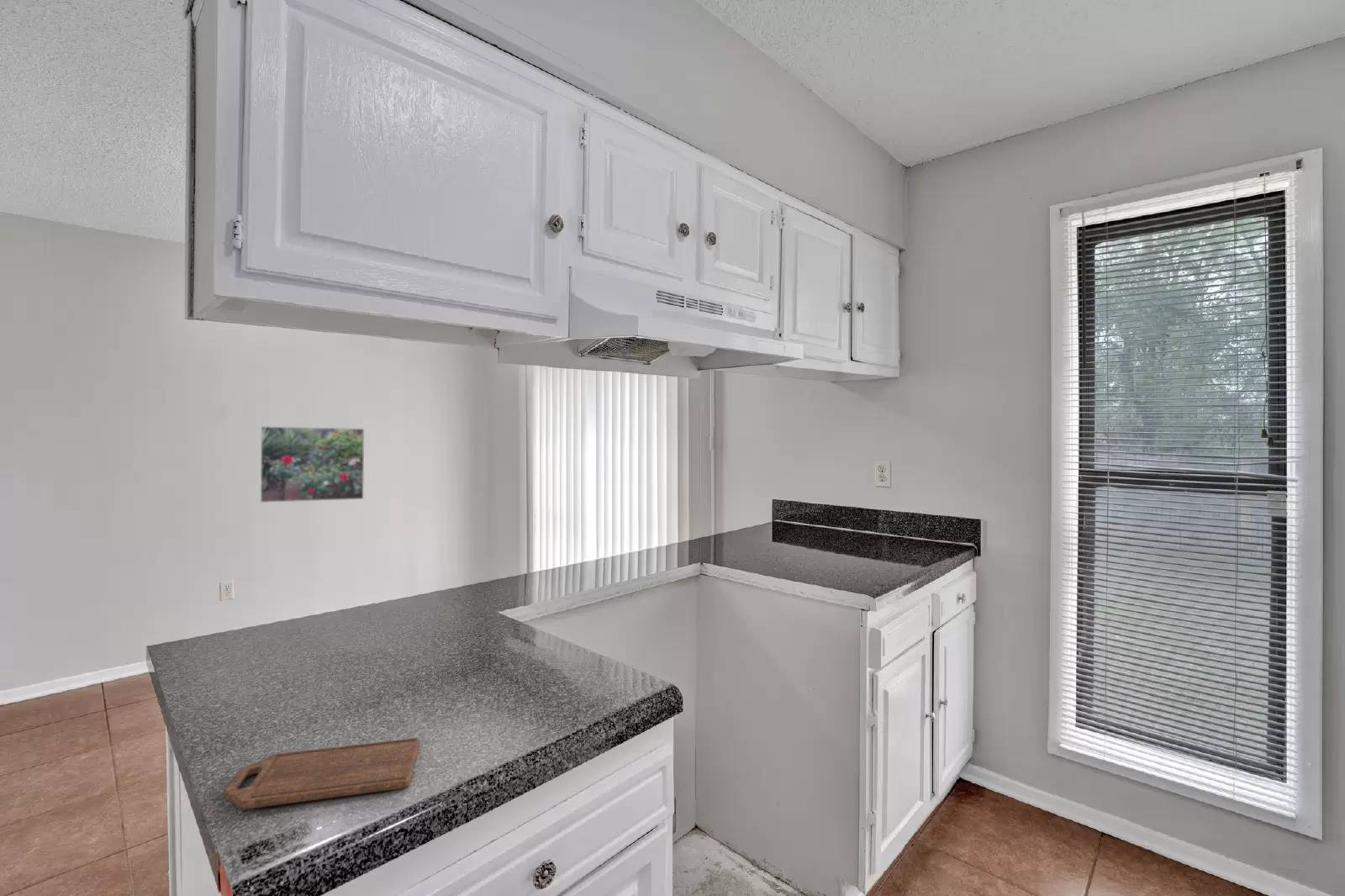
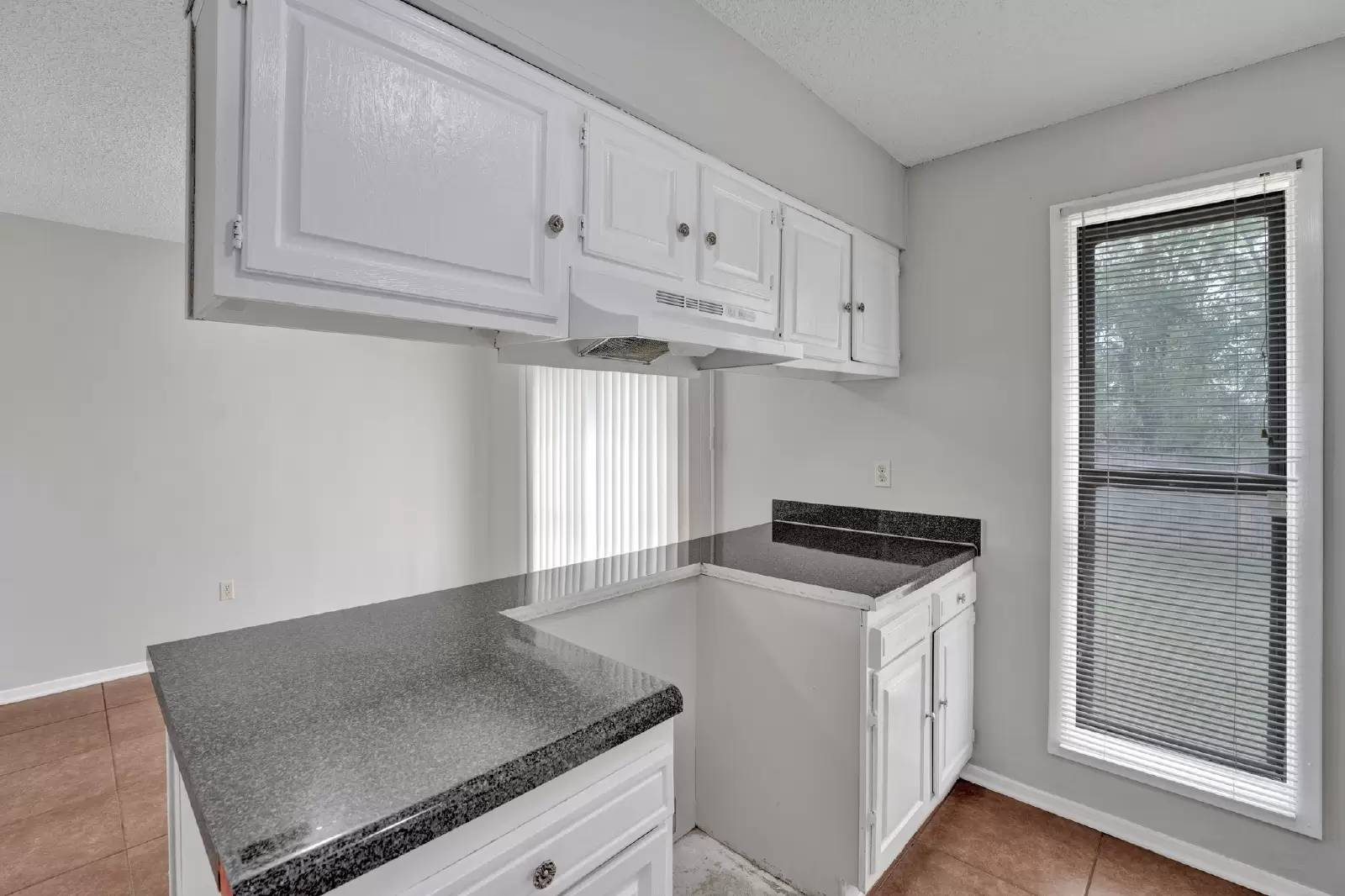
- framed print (314, 464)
- cutting board (325, 772)
